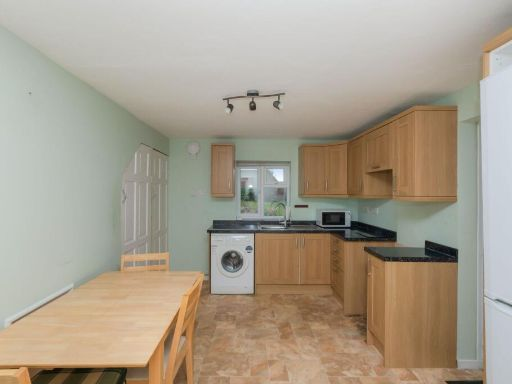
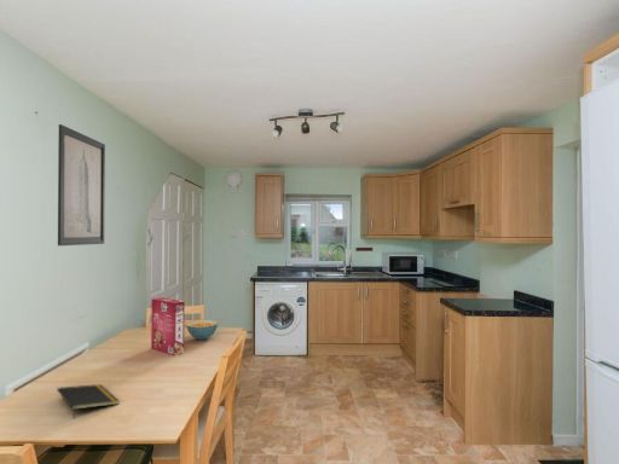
+ cereal bowl (202, 330)
+ notepad (87, 395)
+ wall art (83, 190)
+ cereal box (167, 325)
